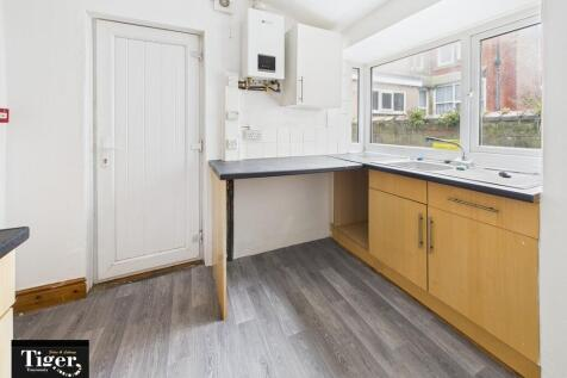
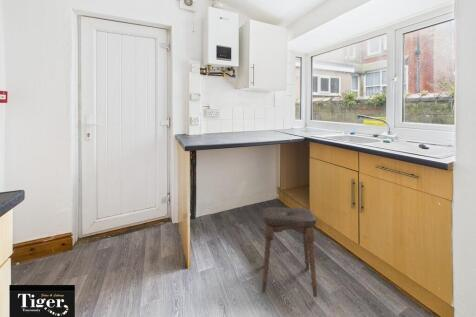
+ stool (303, 242)
